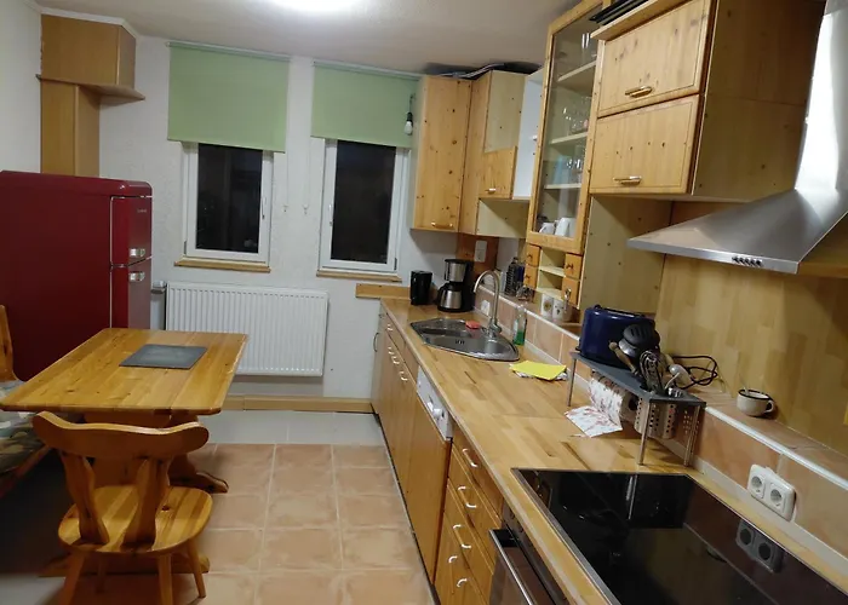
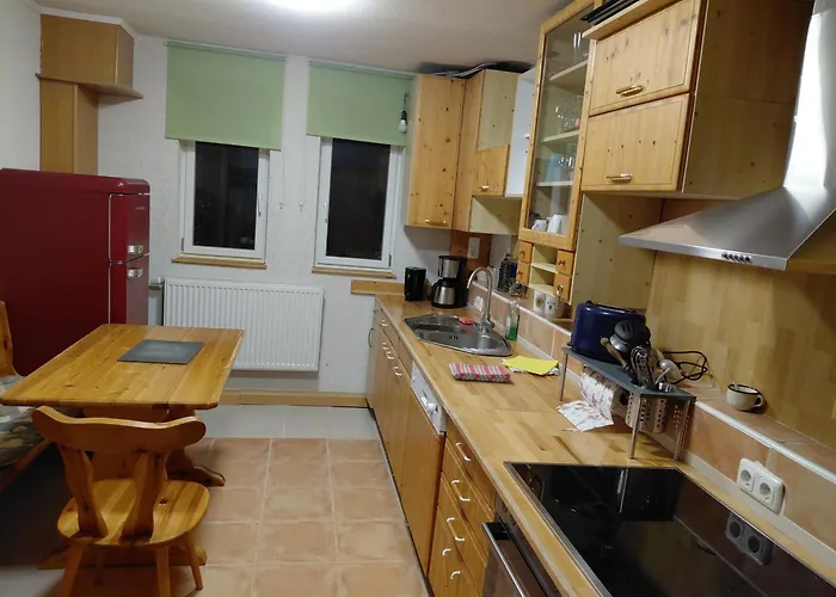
+ dish towel (478, 370)
